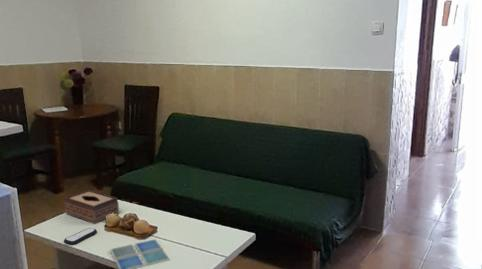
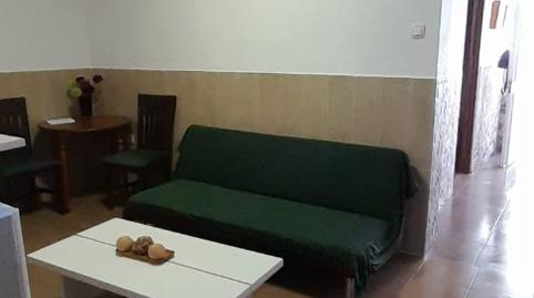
- tissue box (91, 206)
- drink coaster (140, 254)
- remote control (81, 235)
